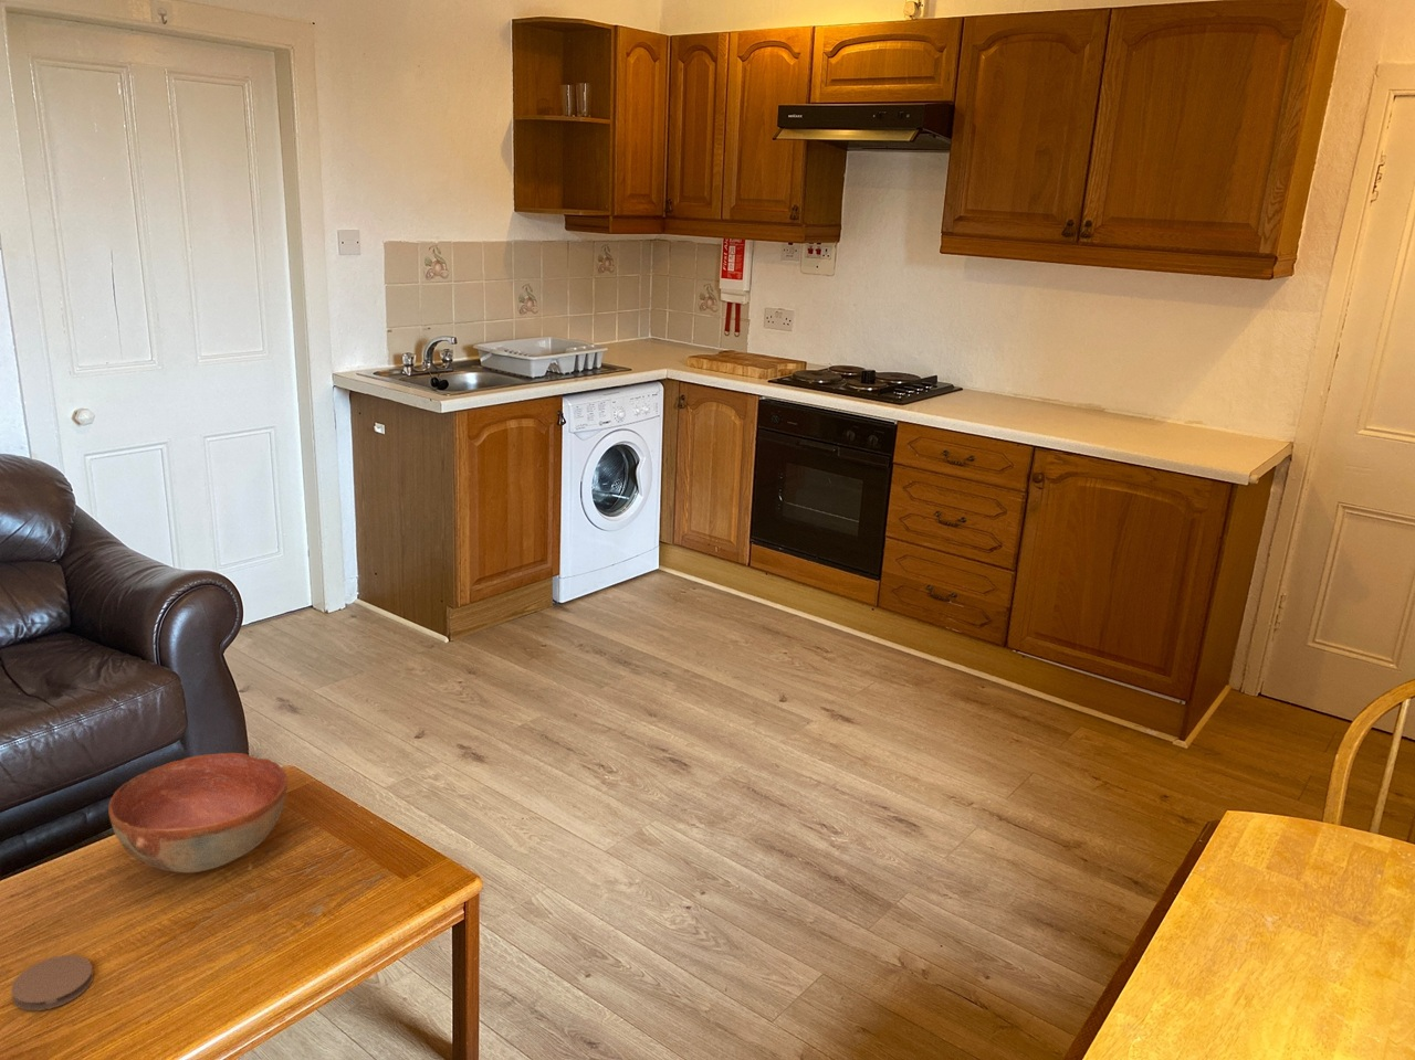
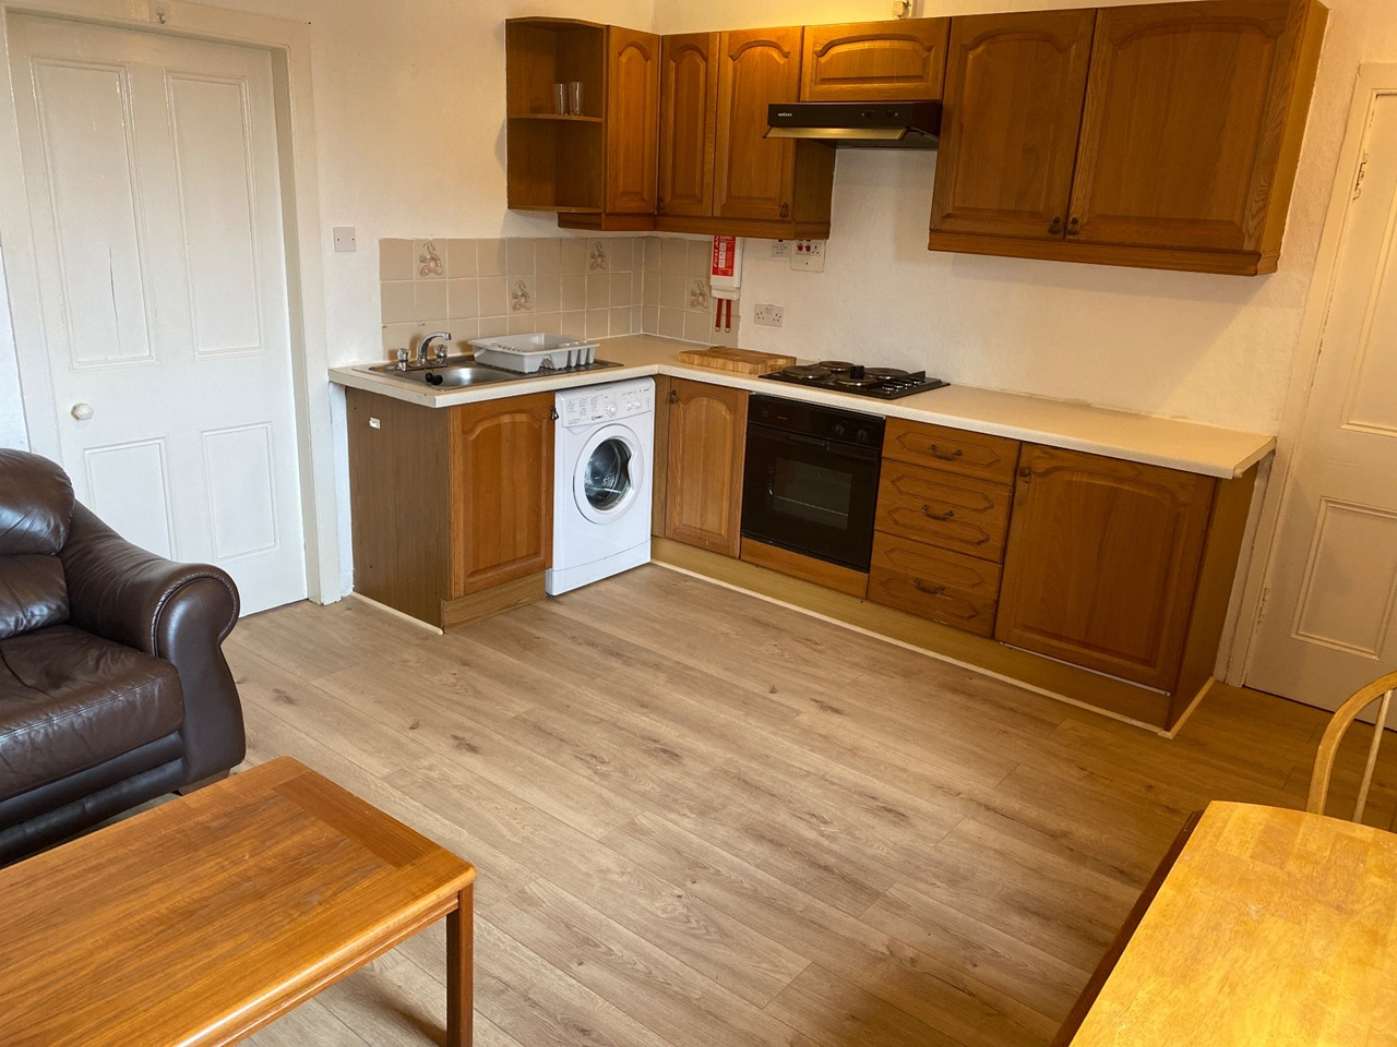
- bowl (204, 822)
- coaster (52, 982)
